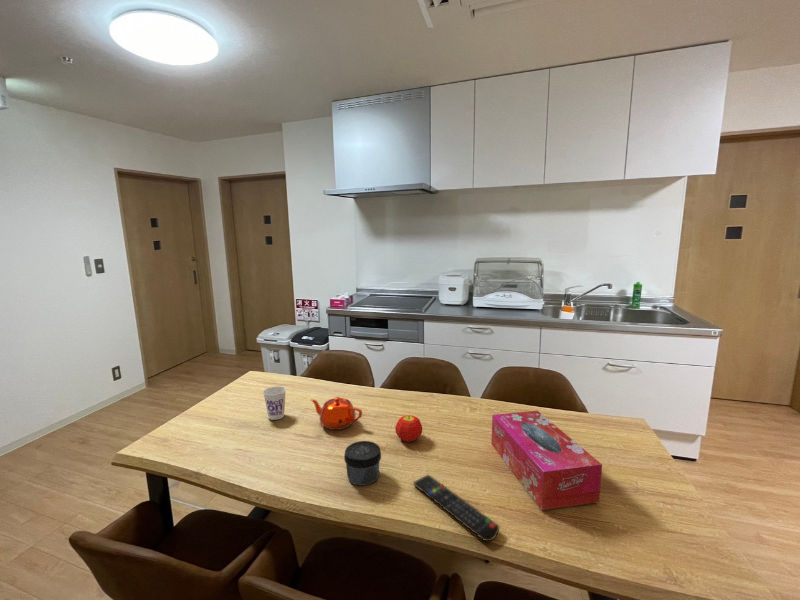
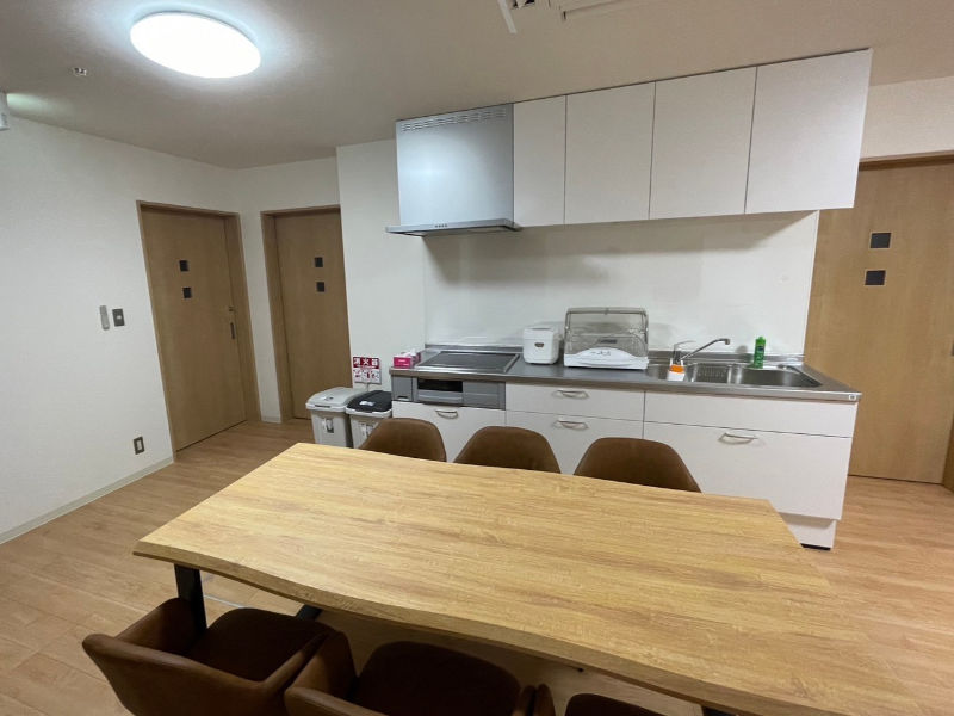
- remote control (453, 505)
- tissue box (539, 453)
- cup (275, 403)
- teapot (335, 410)
- fruit (408, 426)
- jar (363, 463)
